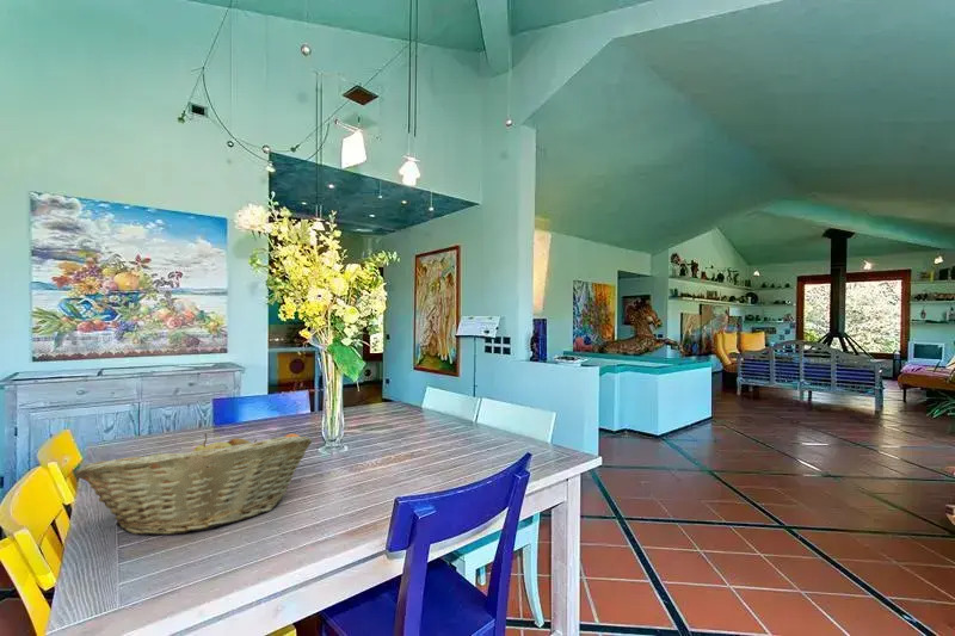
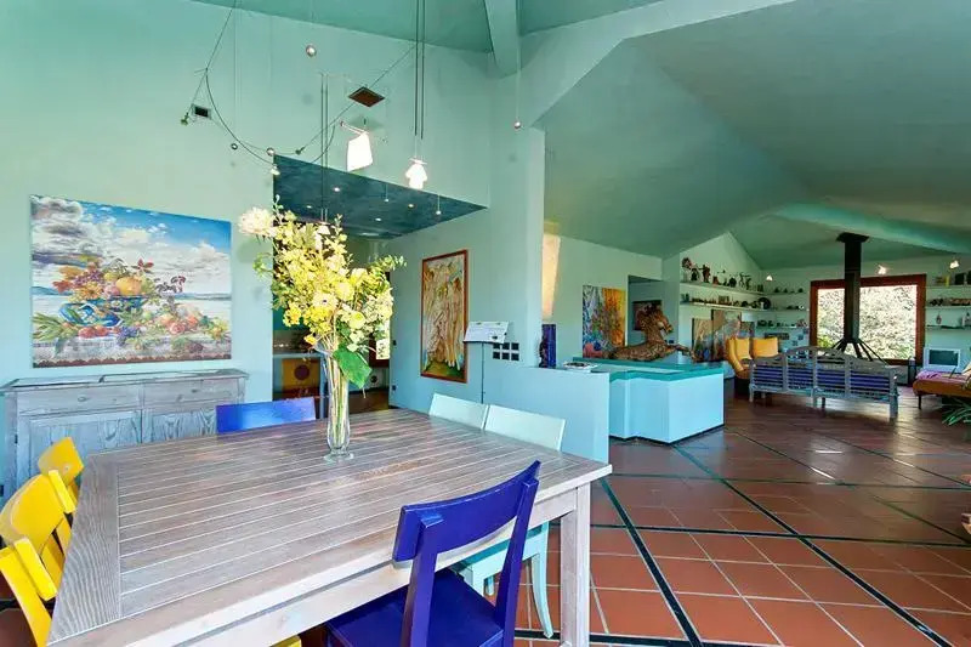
- fruit basket (207, 470)
